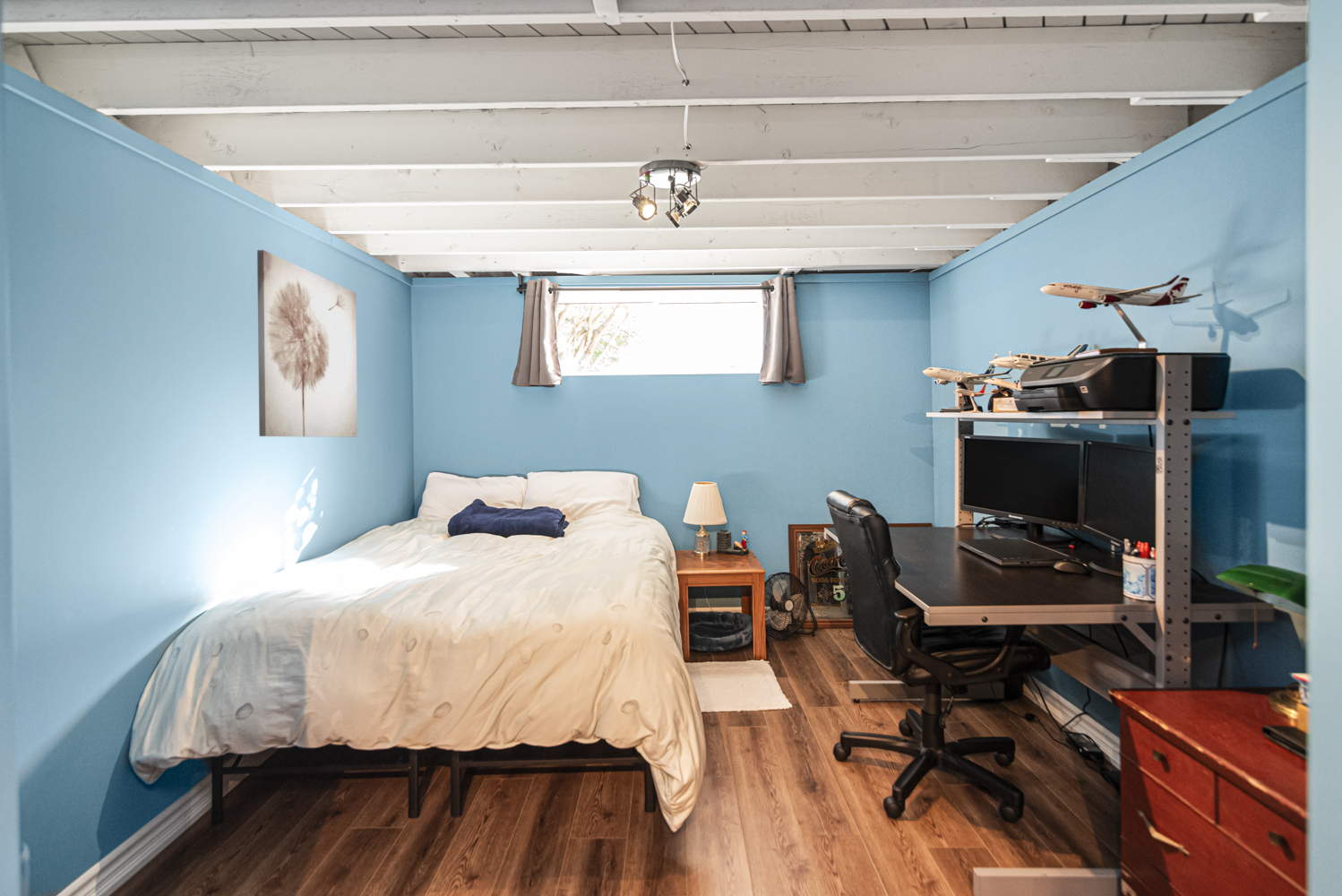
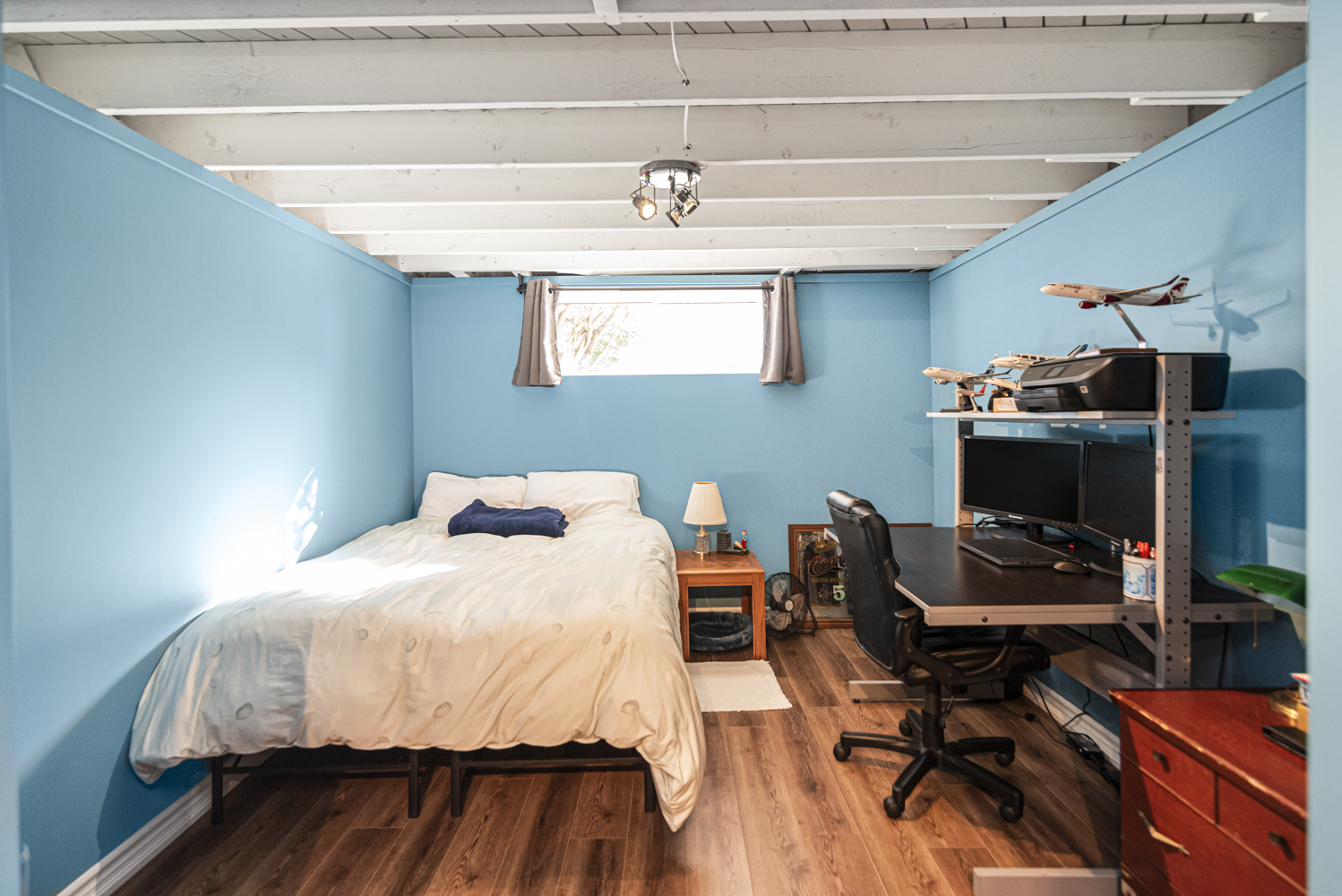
- wall art (314, 355)
